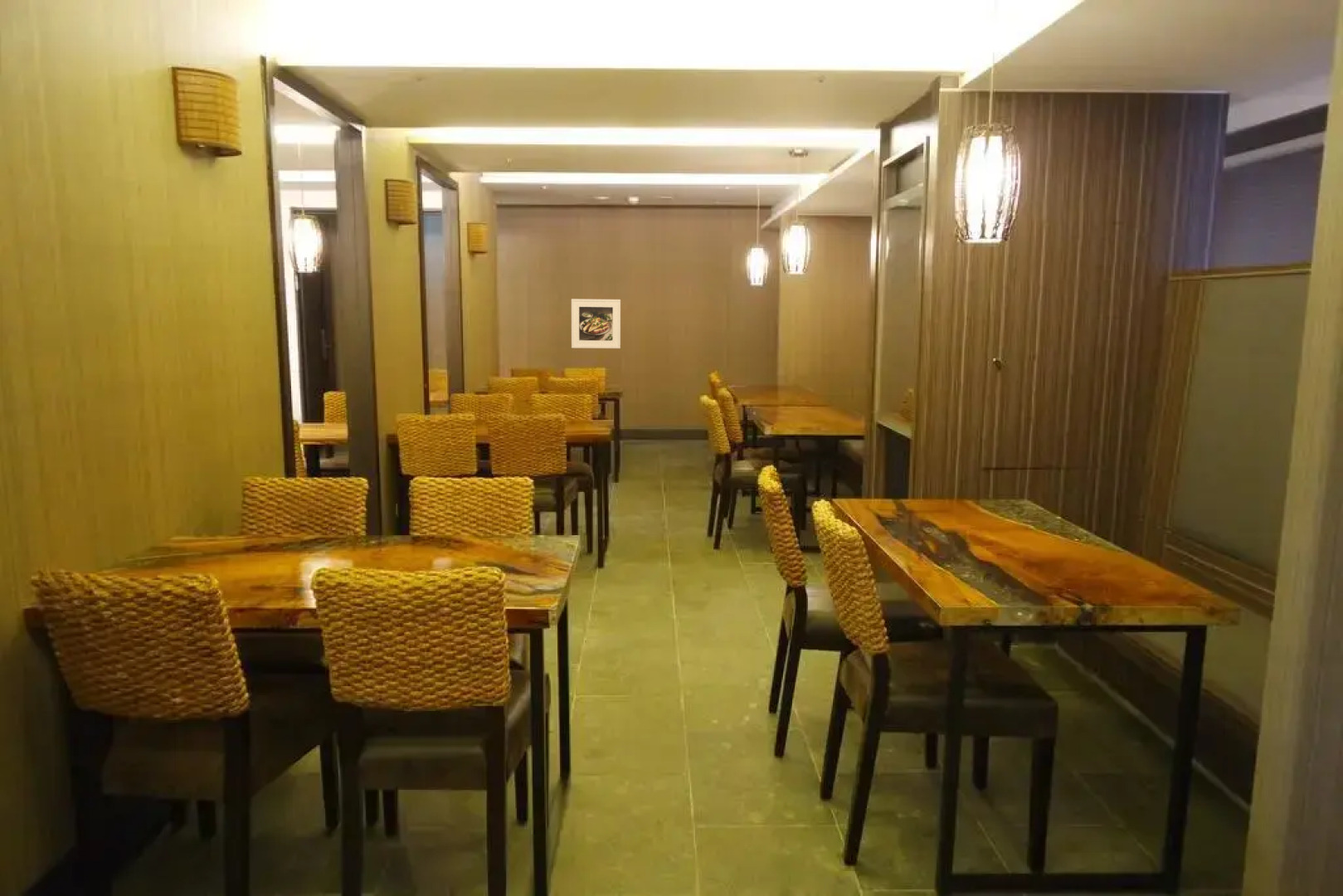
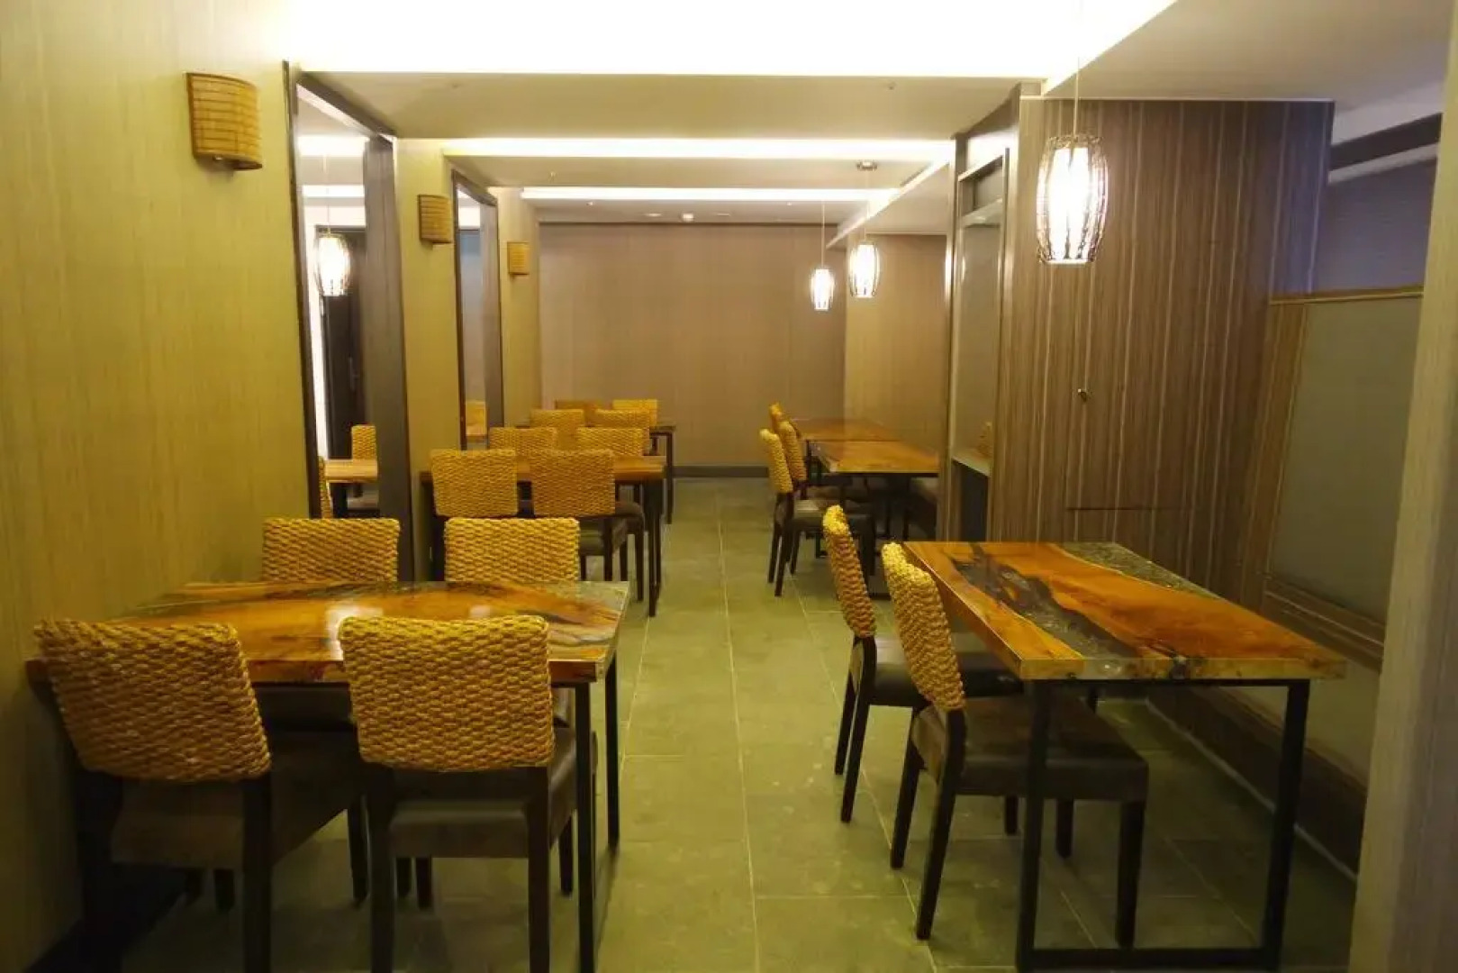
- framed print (596, 324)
